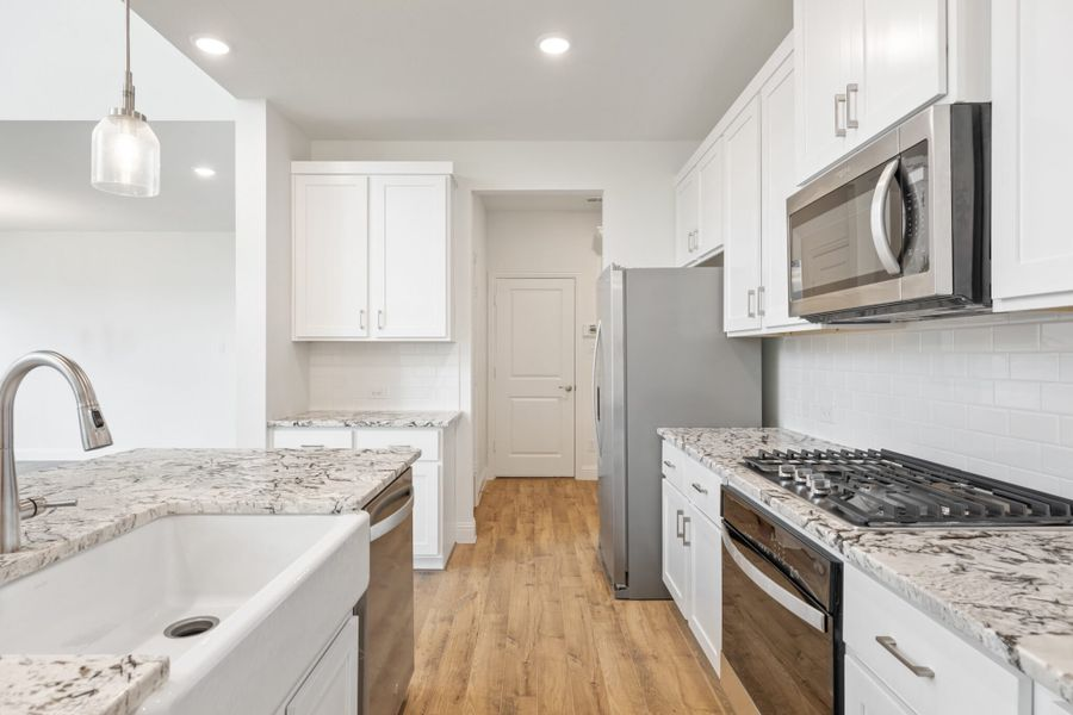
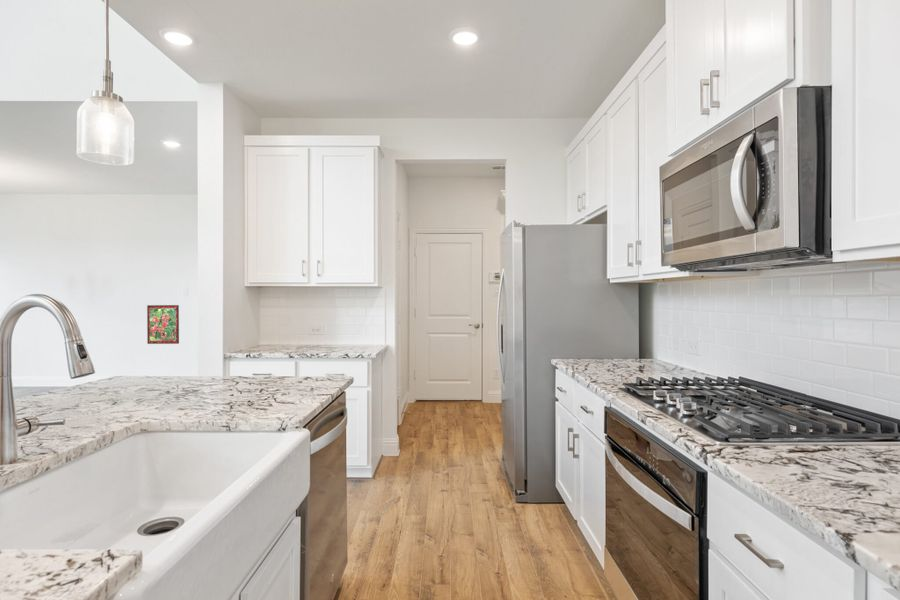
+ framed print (163, 324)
